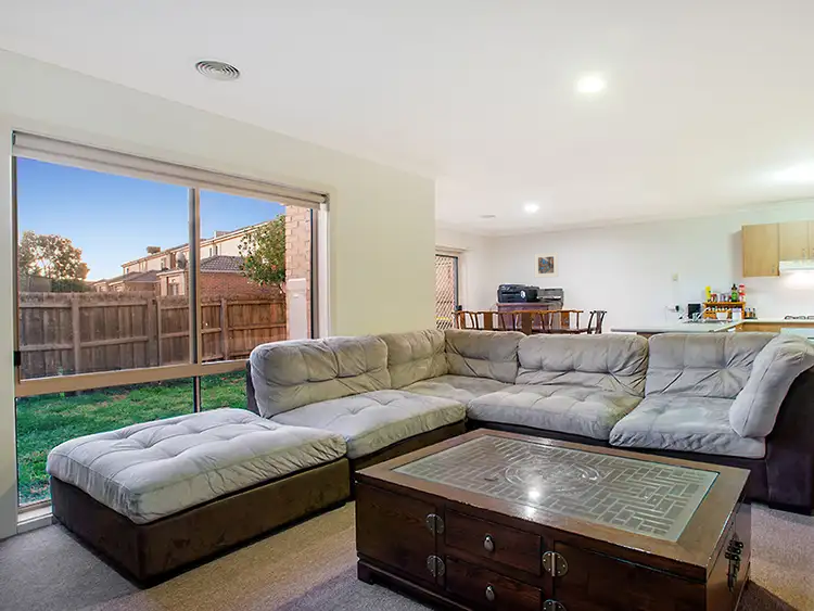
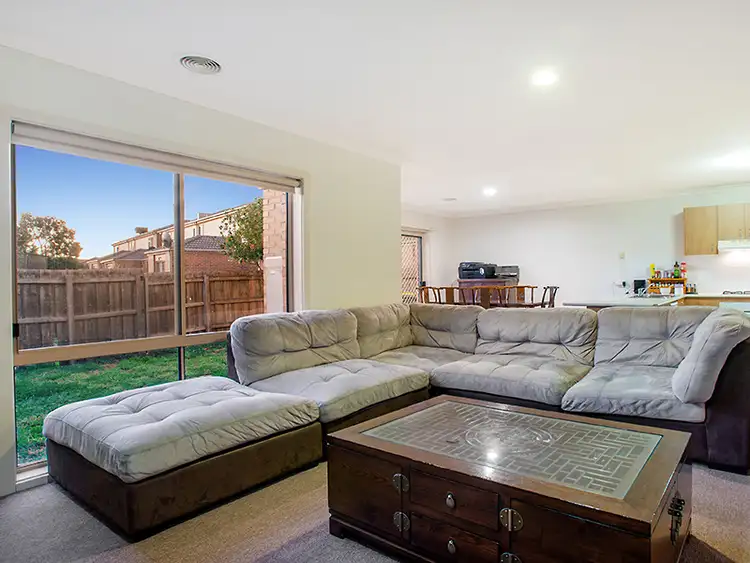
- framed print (546, 265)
